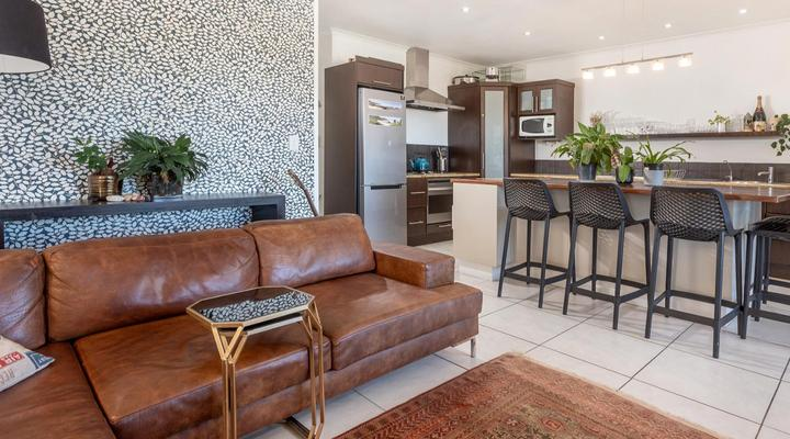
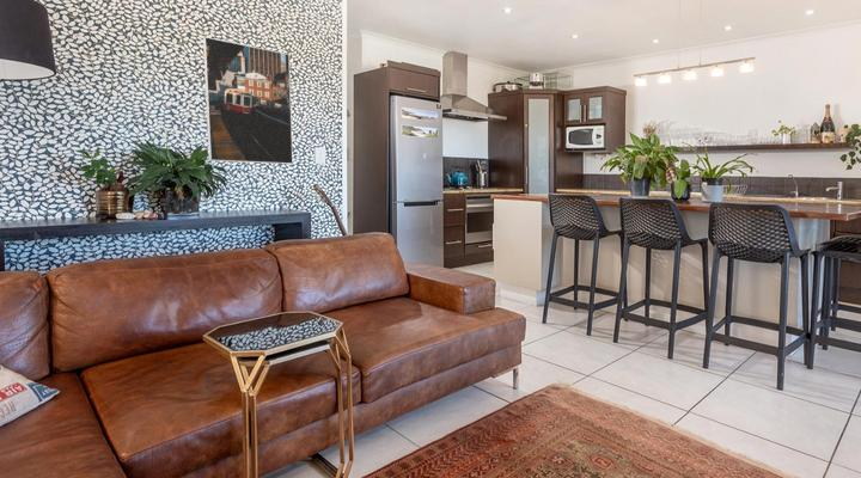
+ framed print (250, 104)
